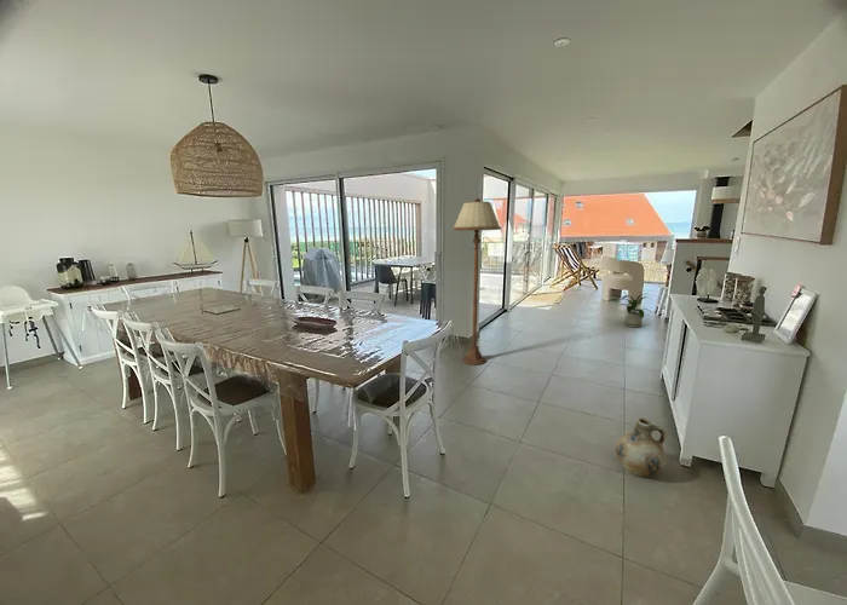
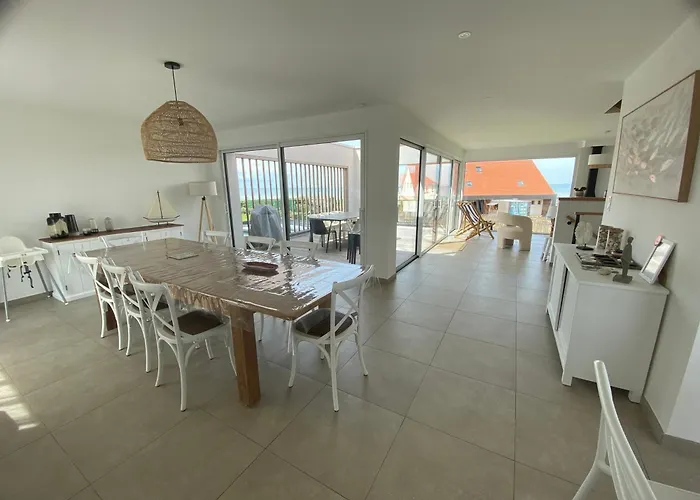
- ceramic jug (641, 444)
- house plant (634, 307)
- floor lamp (474, 283)
